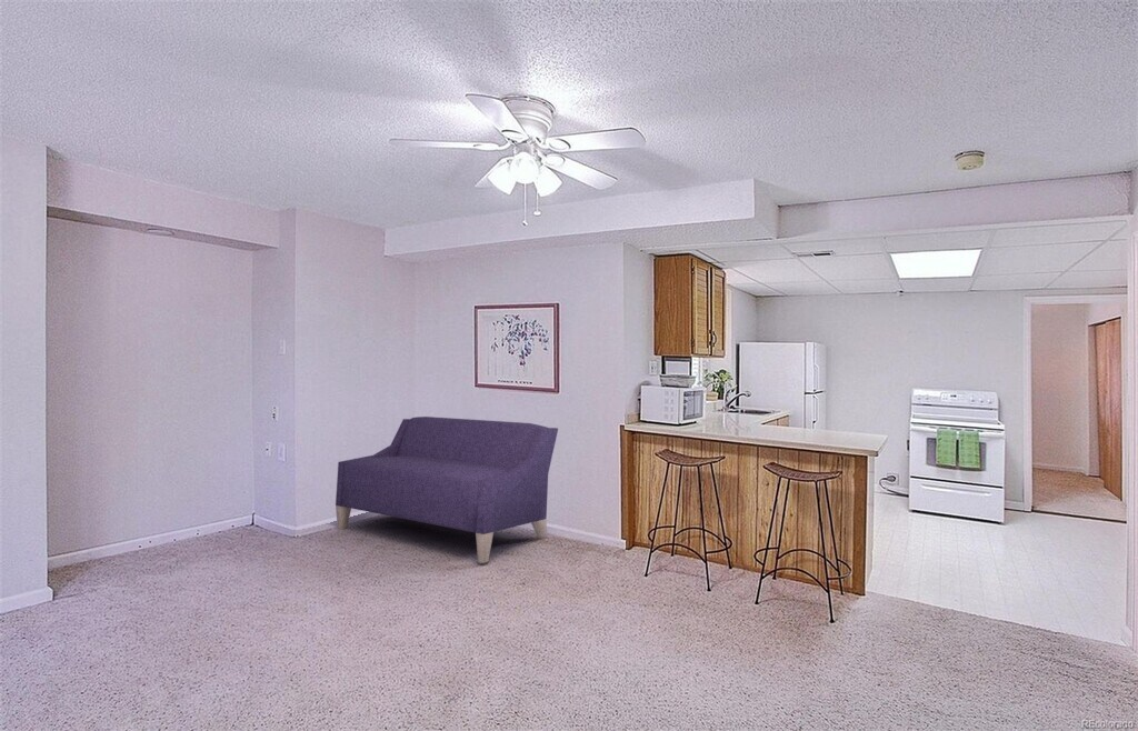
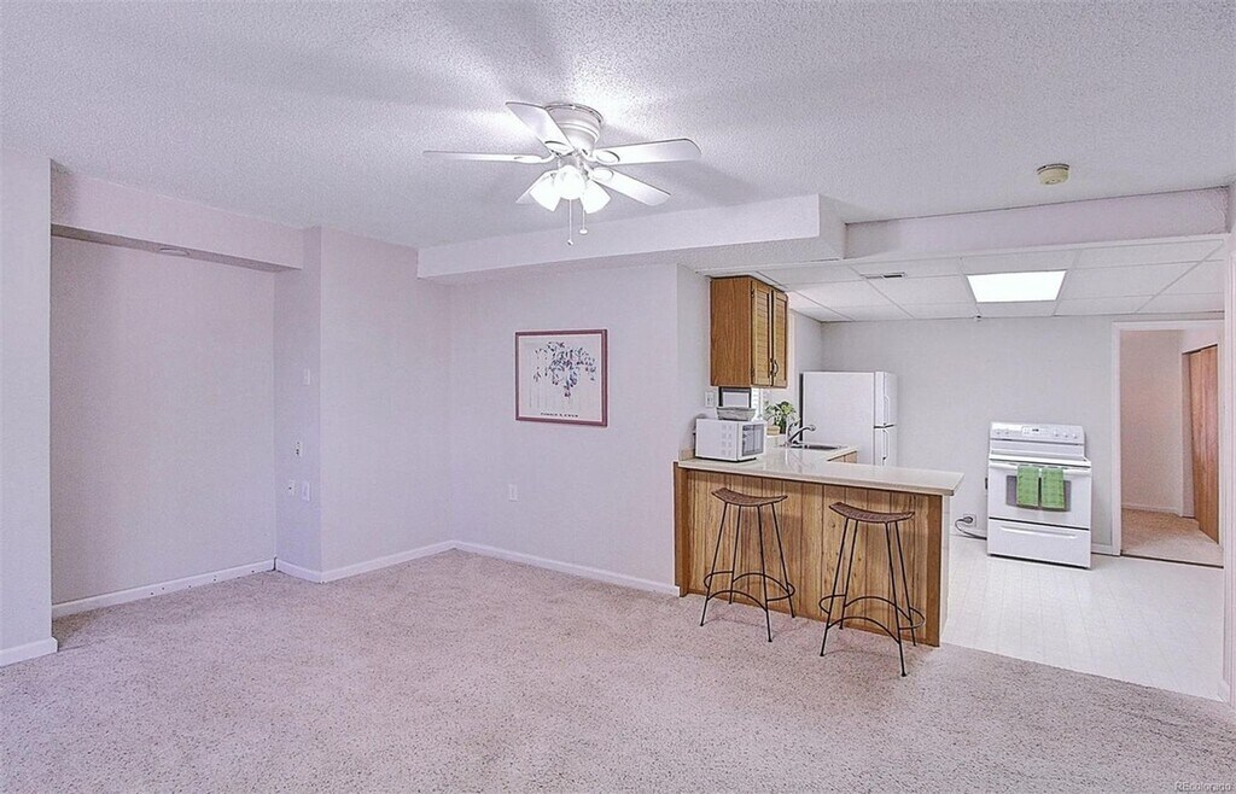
- sofa (445, 477)
